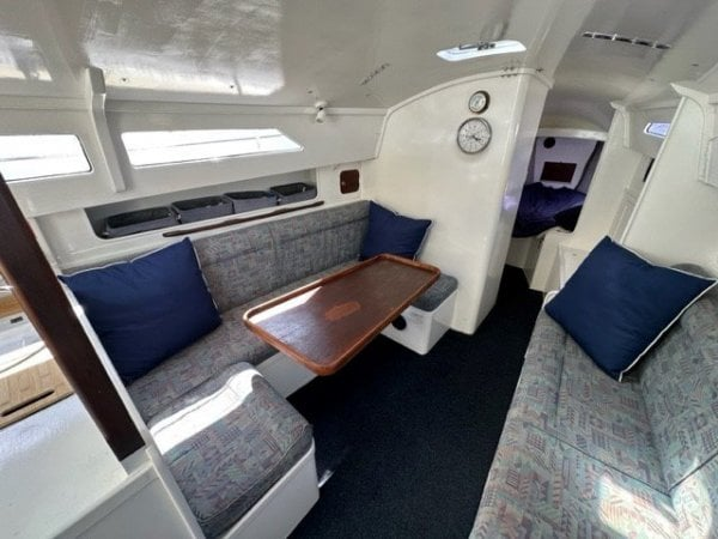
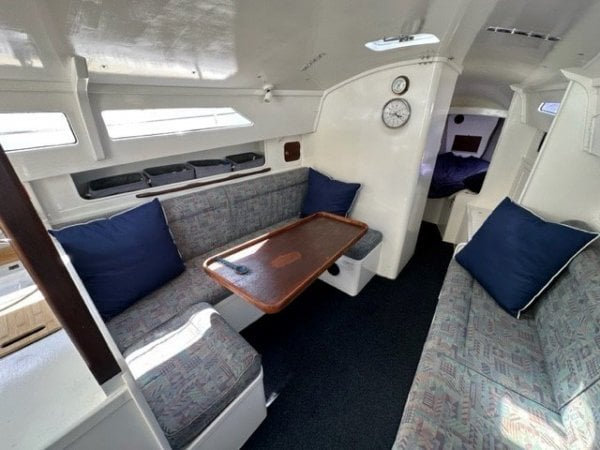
+ spoon (231, 263)
